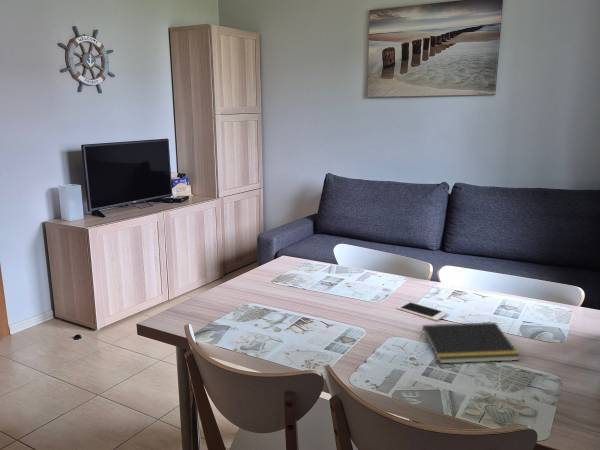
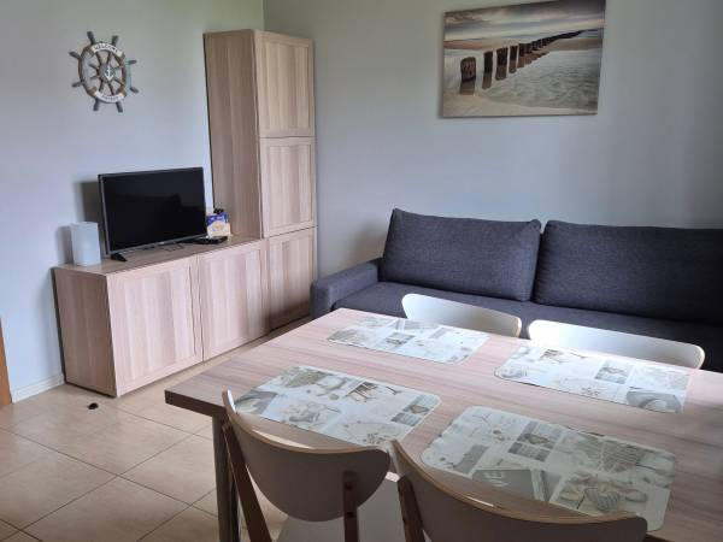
- cell phone (421, 310)
- notepad (469, 341)
